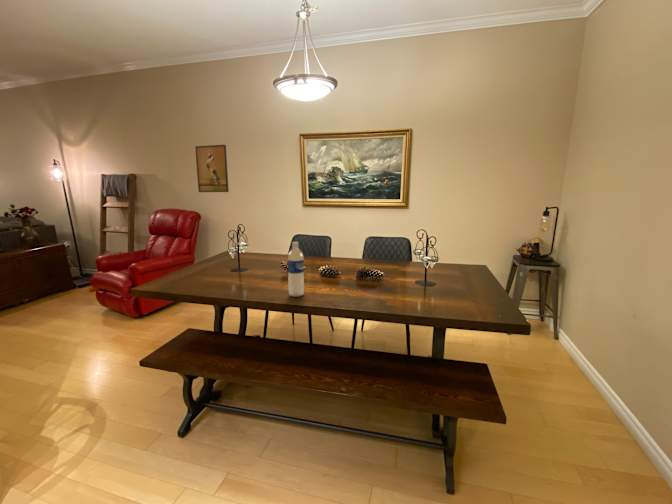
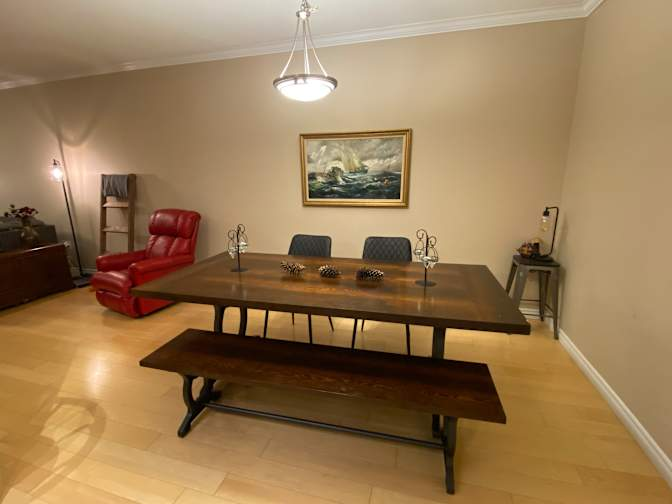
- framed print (211, 169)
- water bottle (295, 269)
